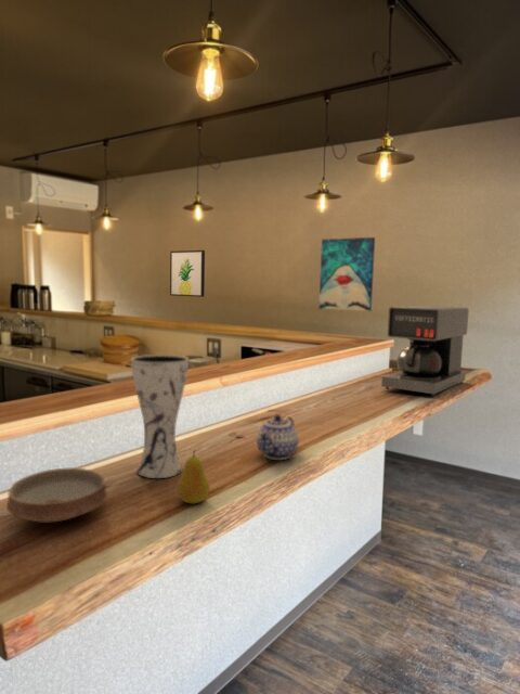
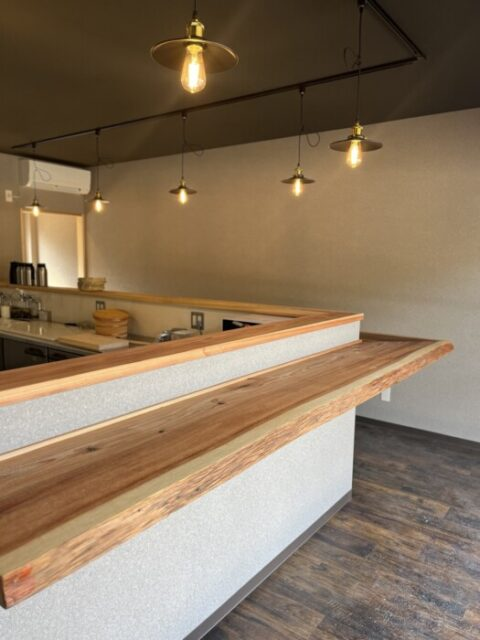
- teapot (277, 435)
- wall art (346, 274)
- wall art (186, 273)
- fruit (193, 475)
- ceramic bowl (58, 498)
- vase (159, 414)
- coffee maker (427, 347)
